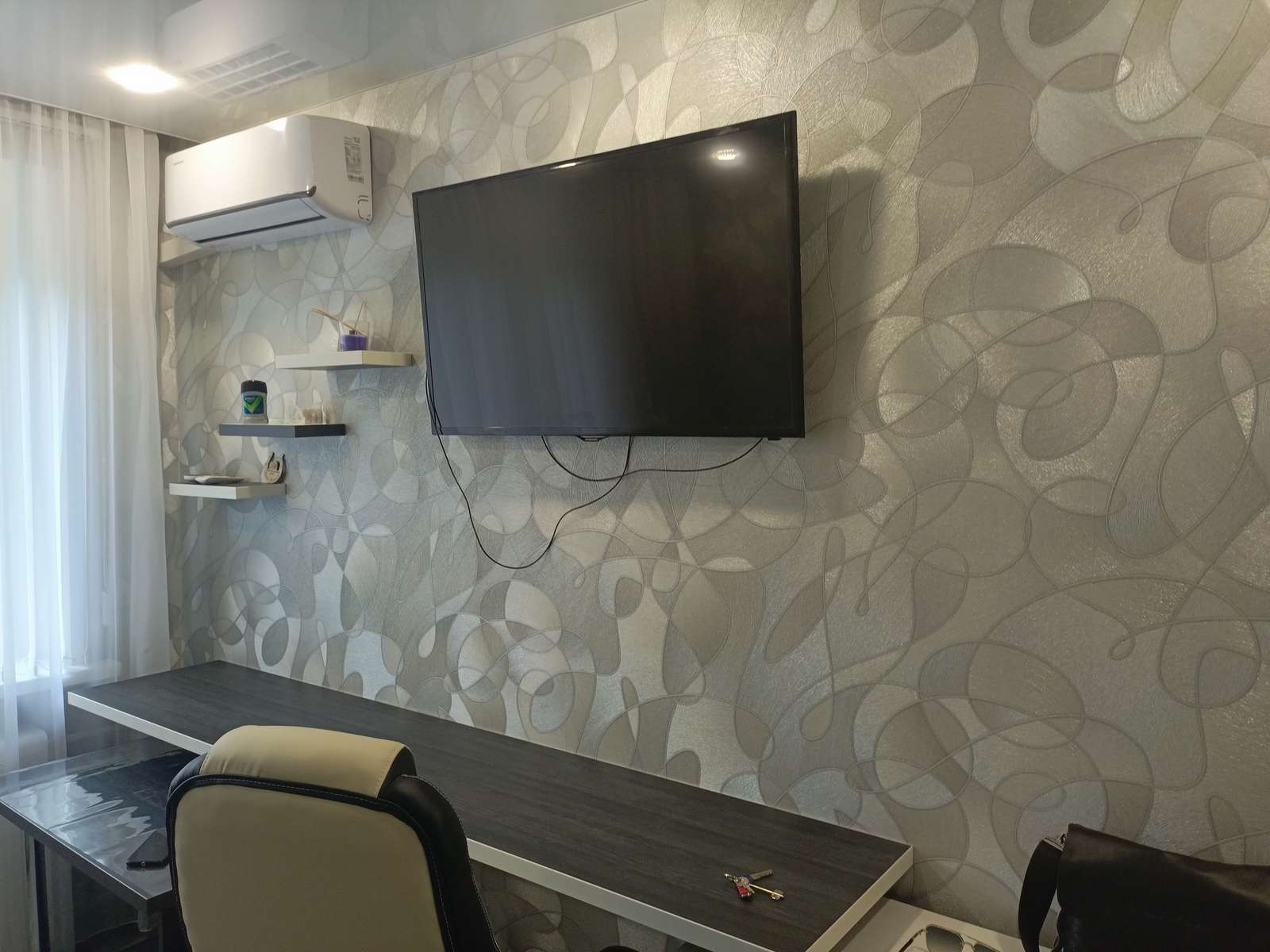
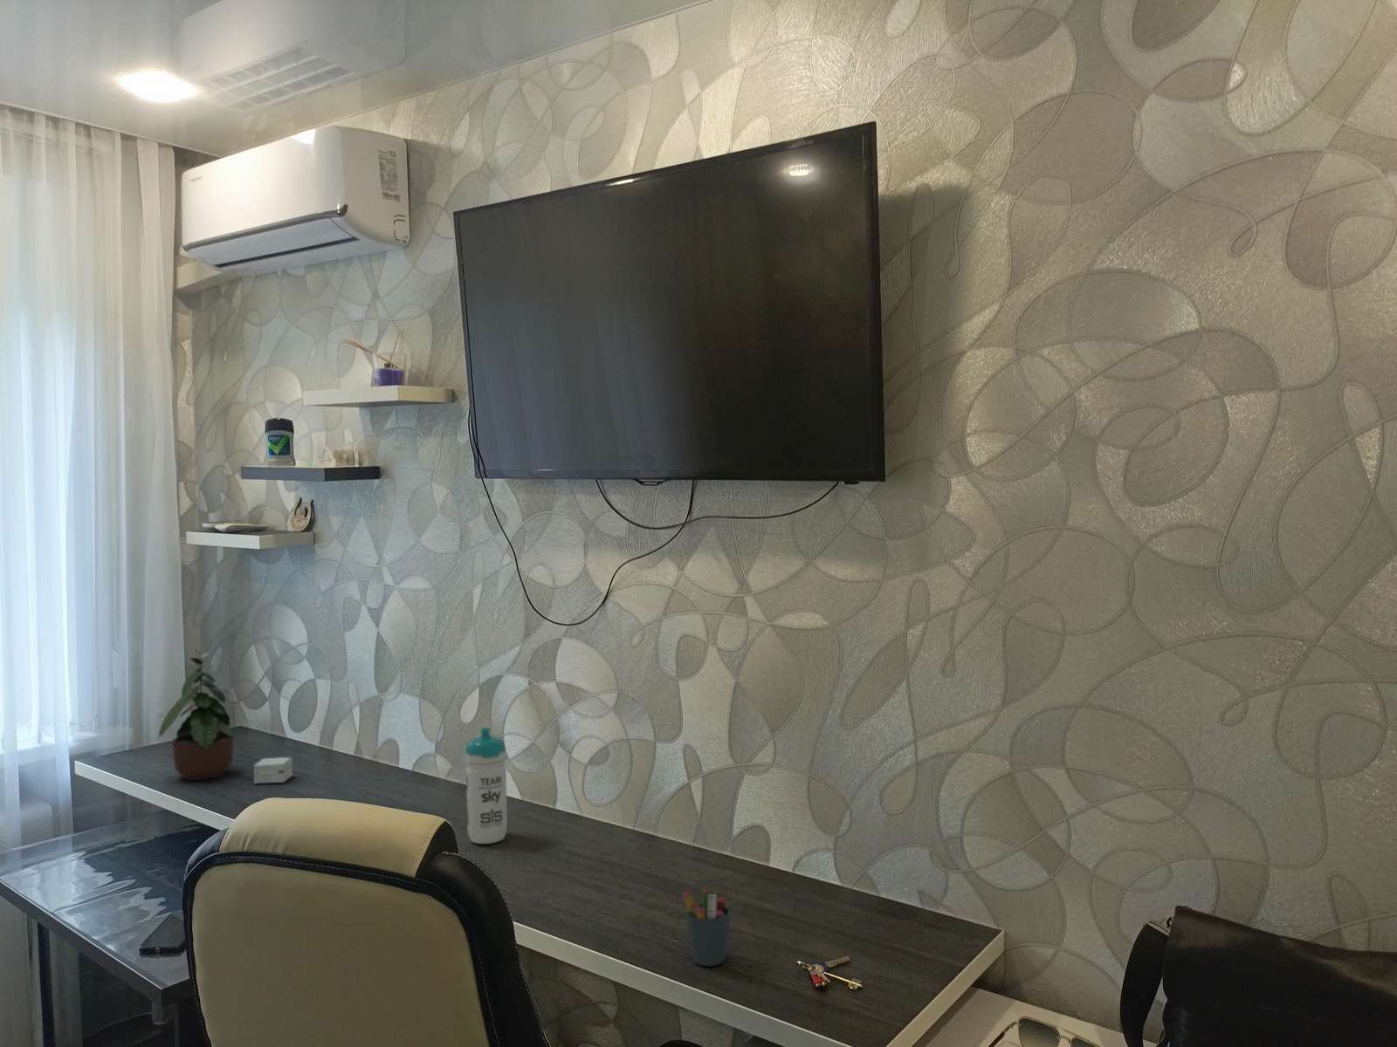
+ pen holder (707, 923)
+ small box (273, 770)
+ potted plant (197, 710)
+ water bottle (486, 783)
